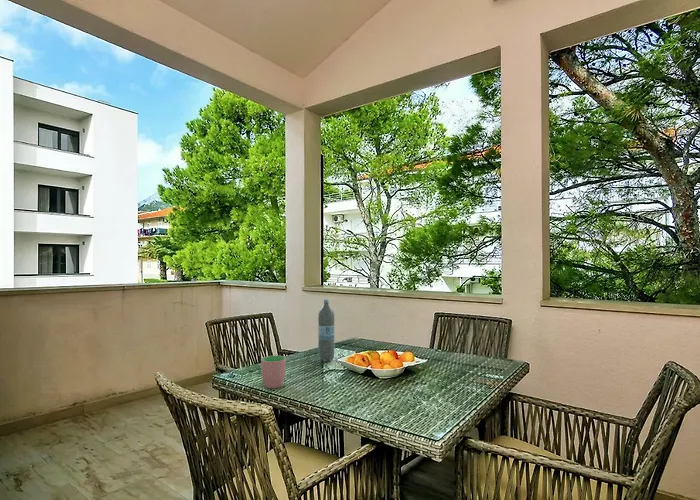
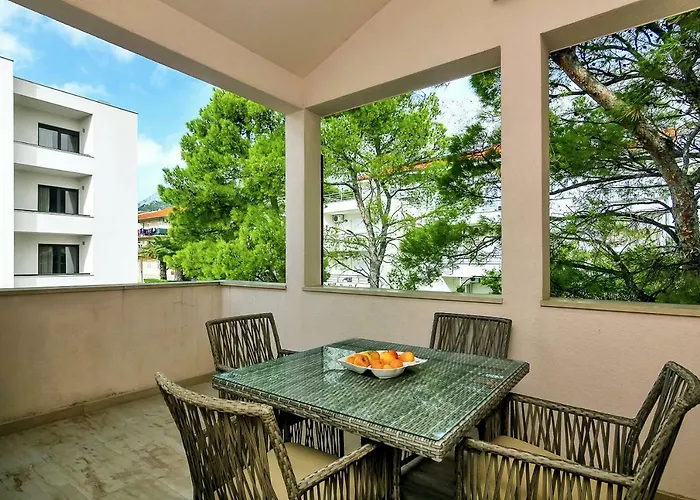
- cup (274, 370)
- water bottle (326, 329)
